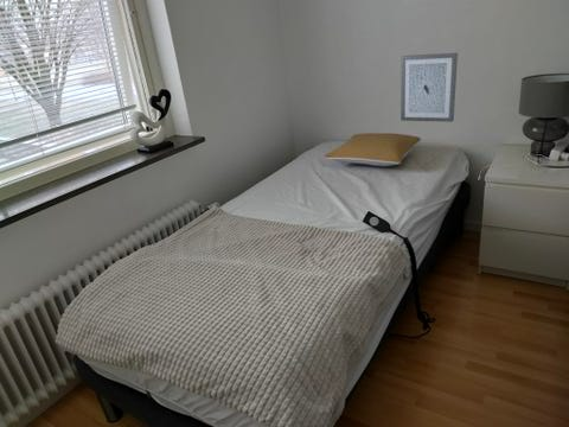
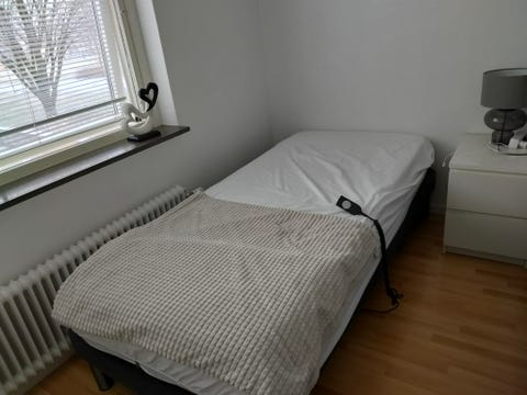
- pillow (373, 148)
- wall art (427, 88)
